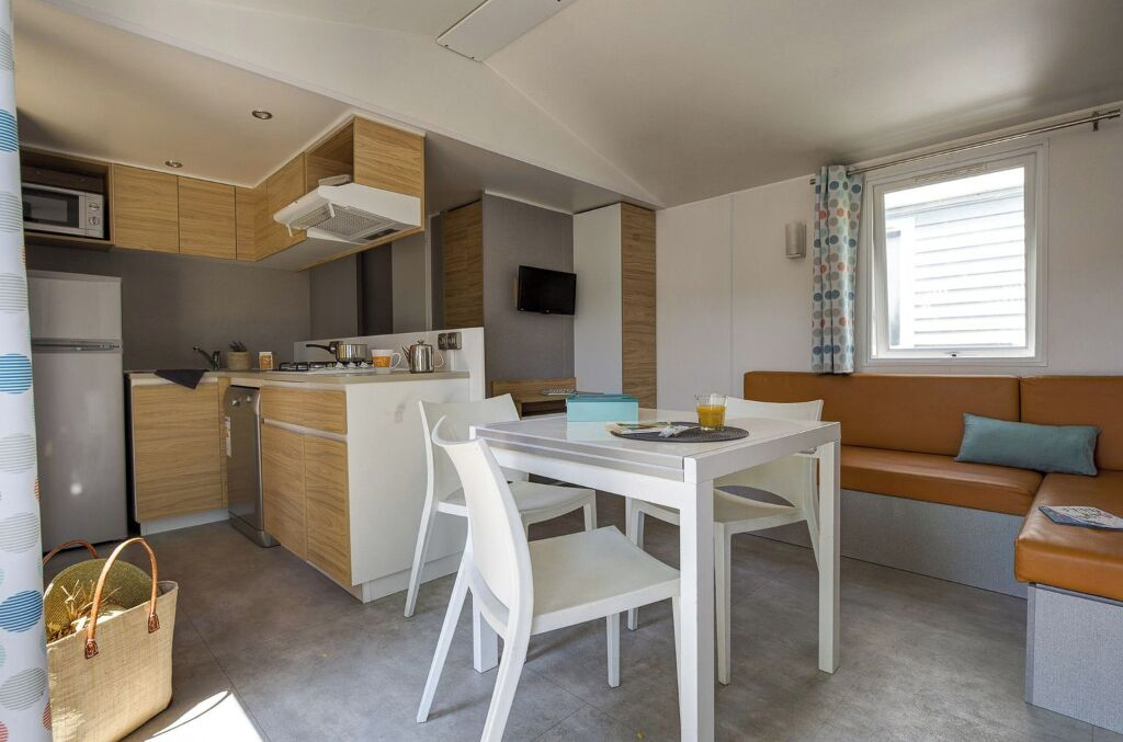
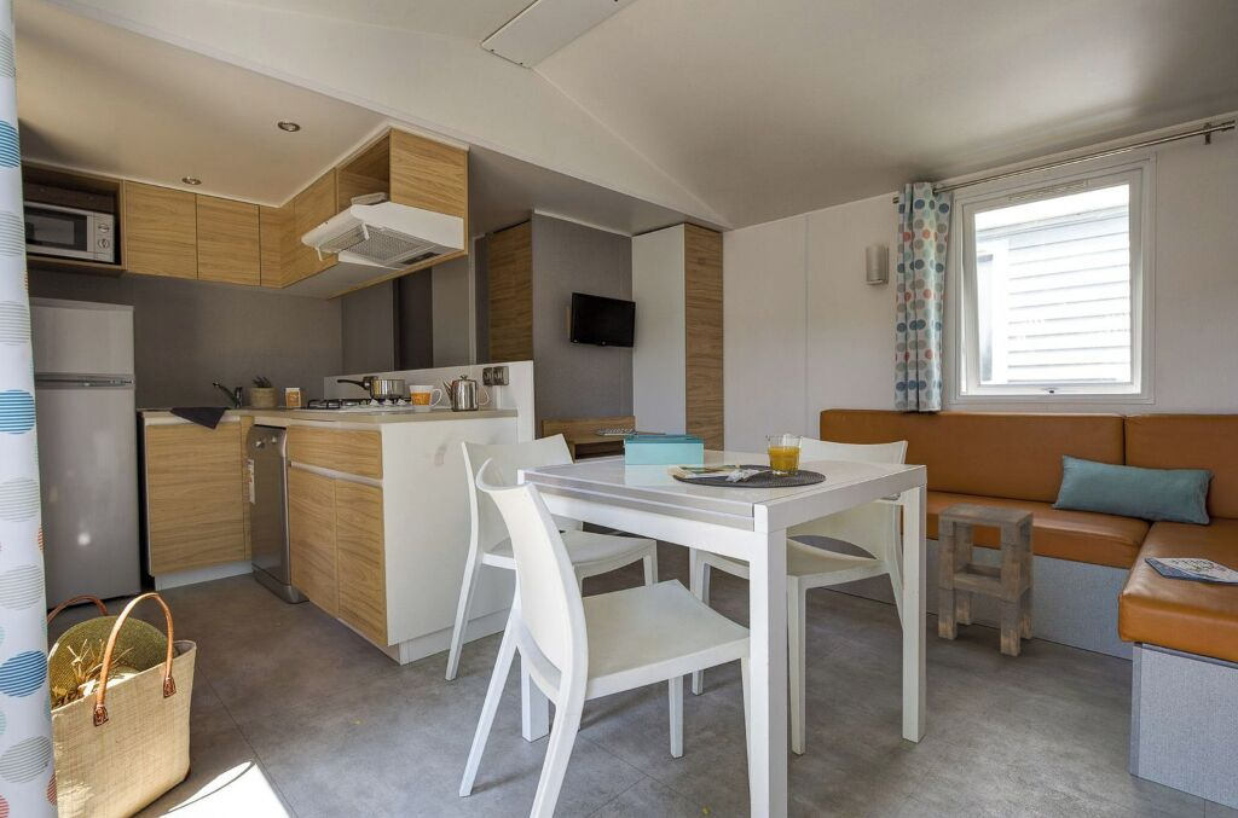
+ side table (985, 574)
